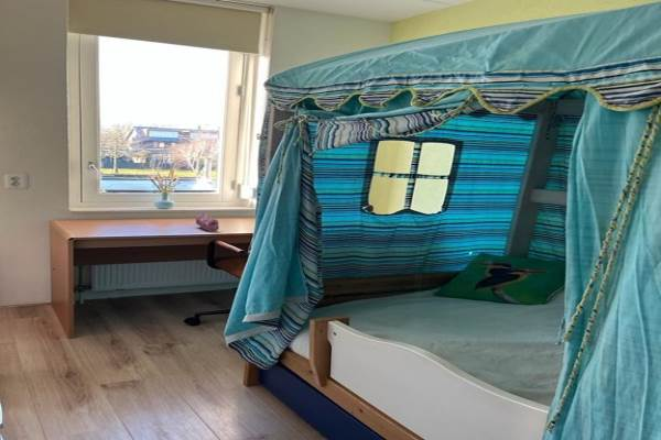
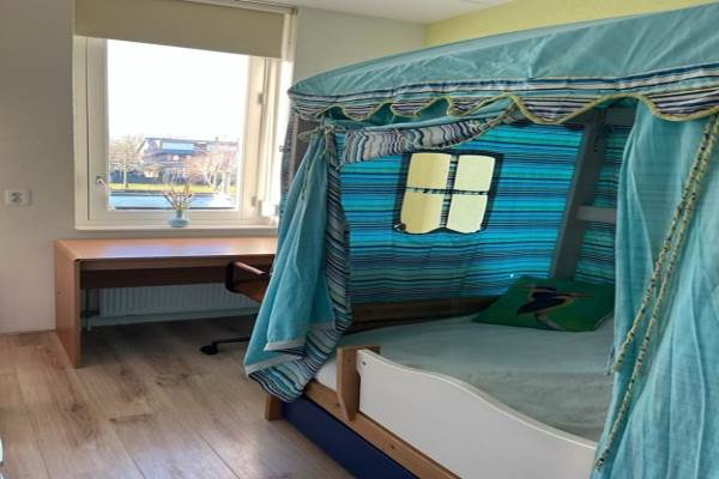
- pencil case (207, 222)
